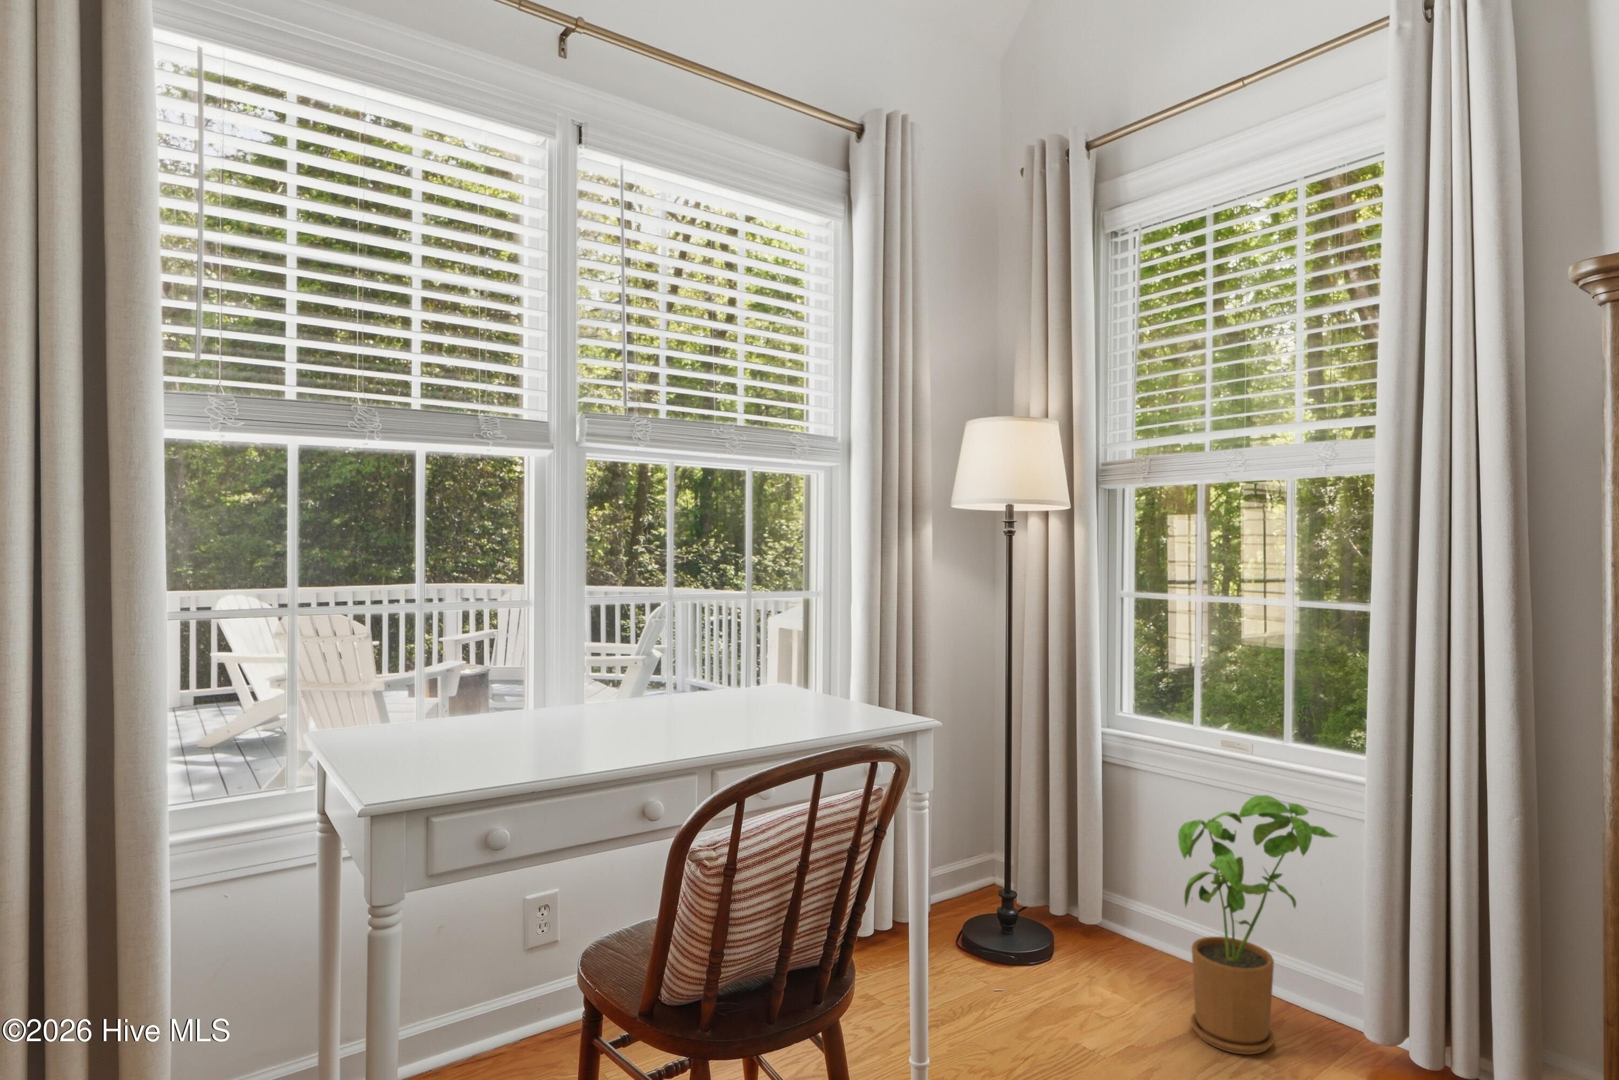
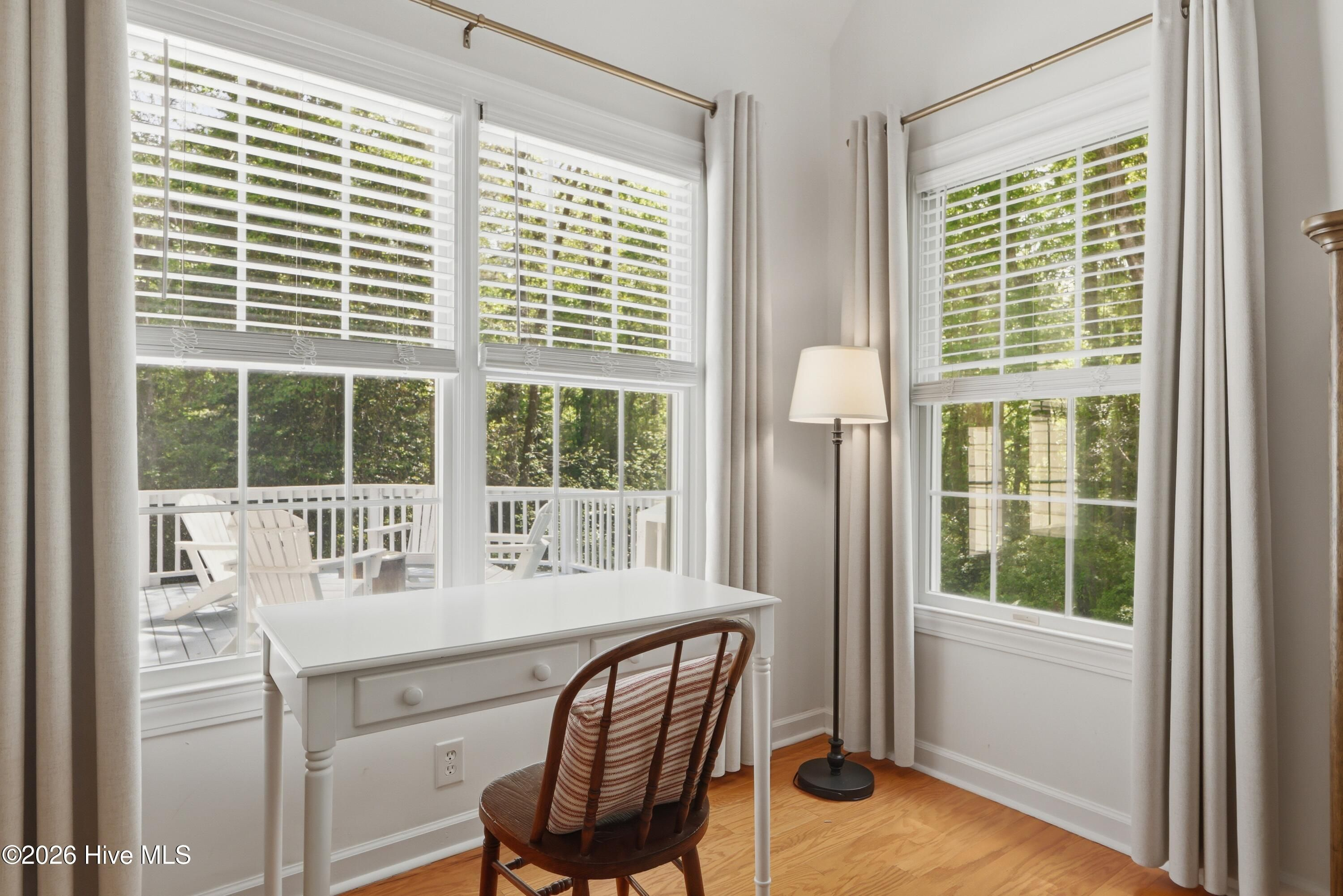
- house plant (1233, 918)
